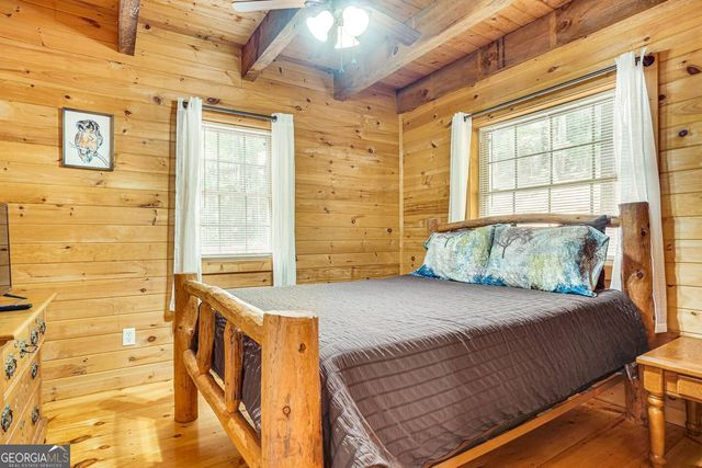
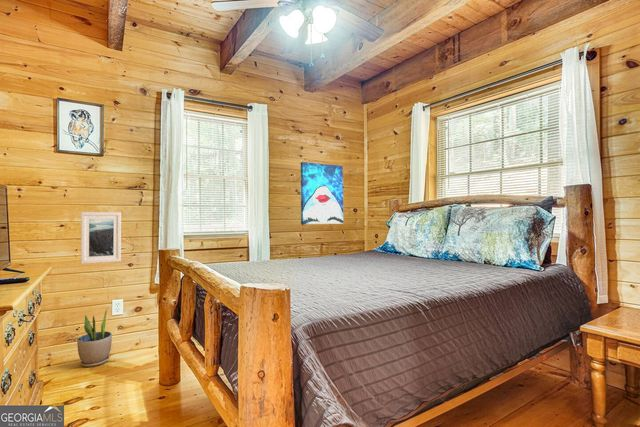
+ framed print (101, 237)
+ wall art (322, 194)
+ potted plant (94, 335)
